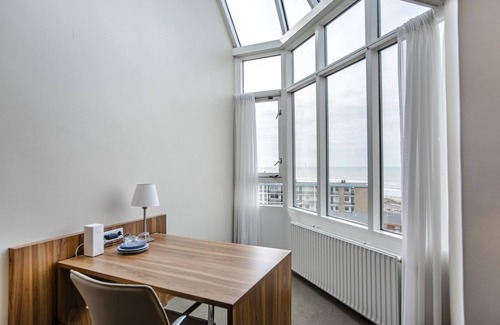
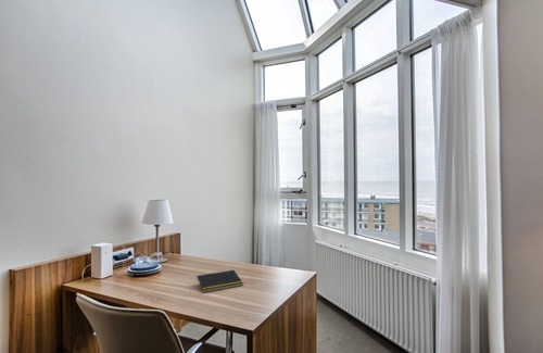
+ notepad (219, 280)
